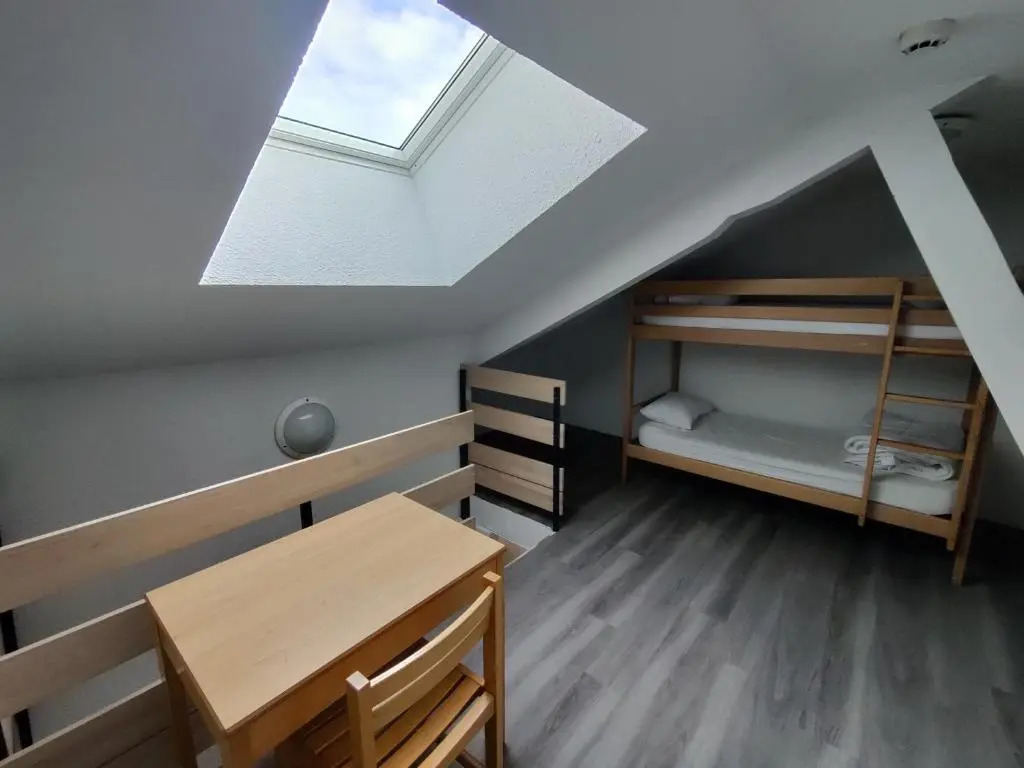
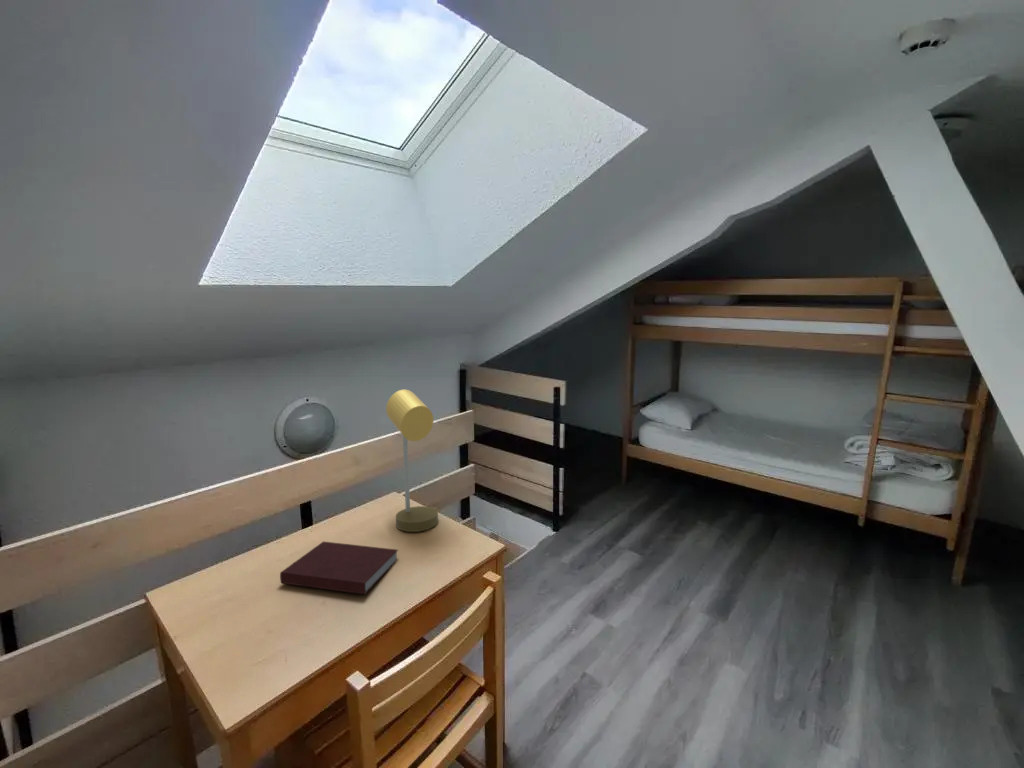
+ desk lamp (407, 459)
+ notebook (342, 565)
